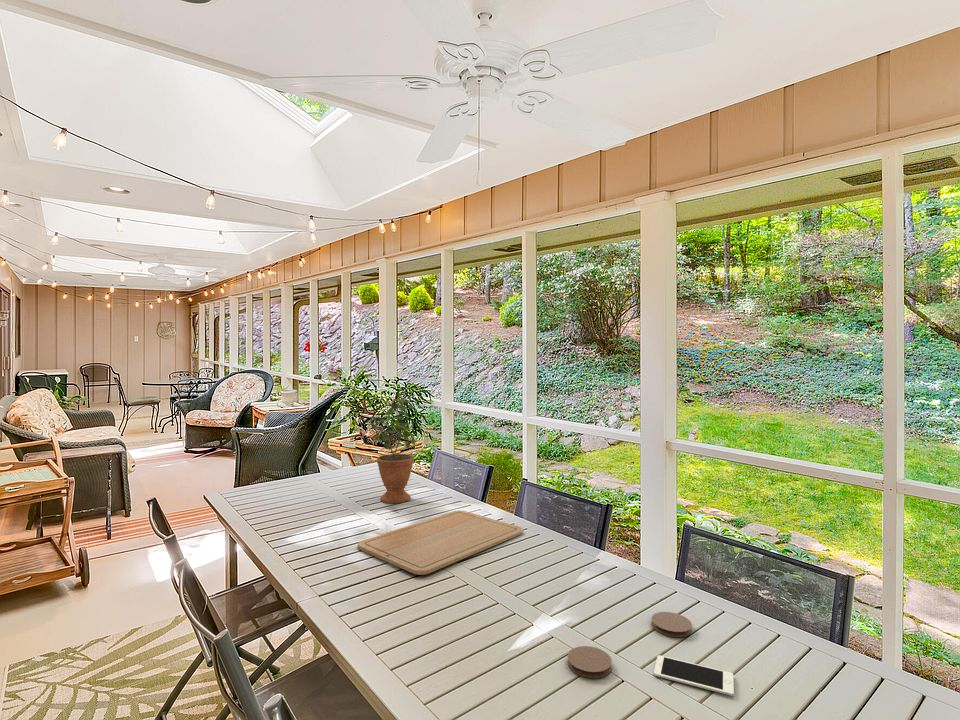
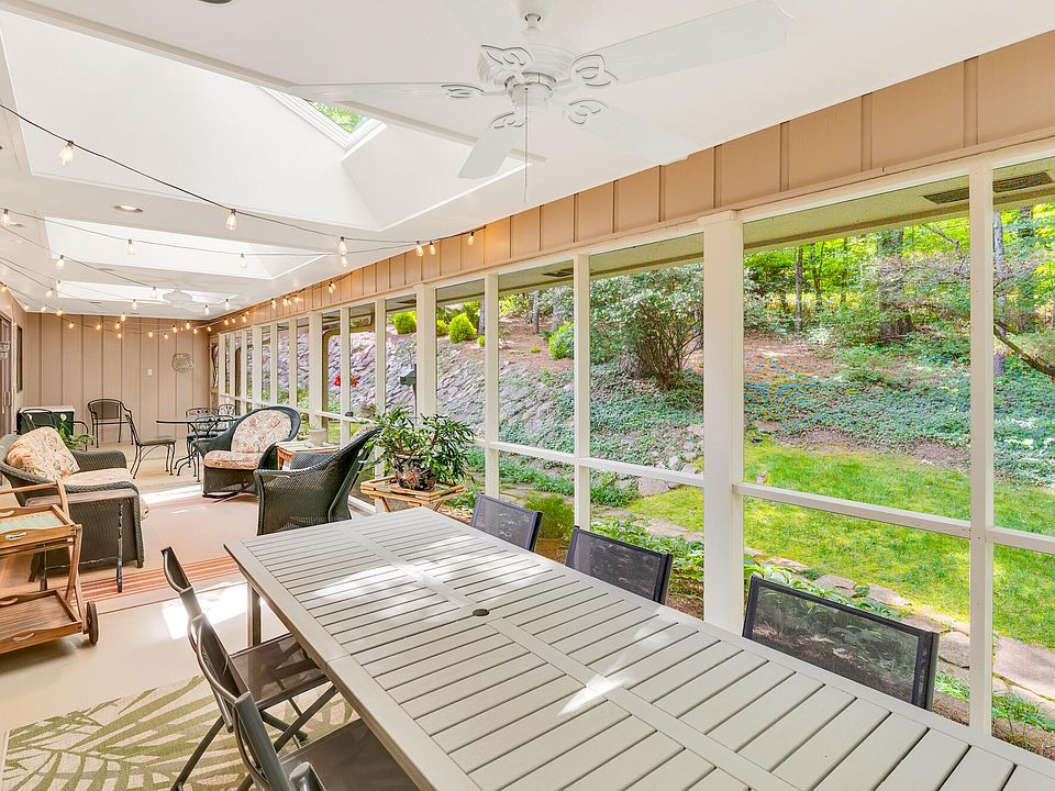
- coaster (671, 624)
- cell phone (693, 674)
- coaster (589, 661)
- potted plant (393, 443)
- chopping board (443, 537)
